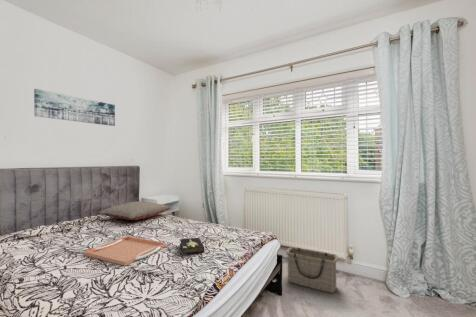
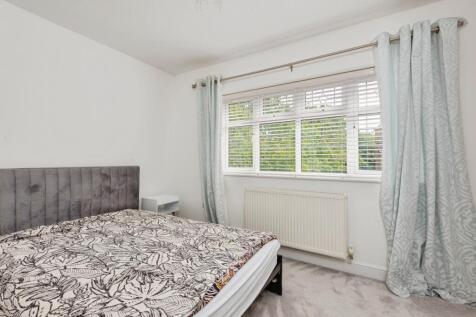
- basket (311, 268)
- pillow (136, 210)
- serving tray (126, 248)
- hardback book (191, 244)
- wall art (79, 109)
